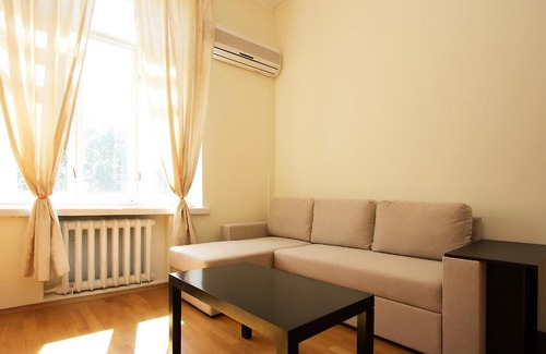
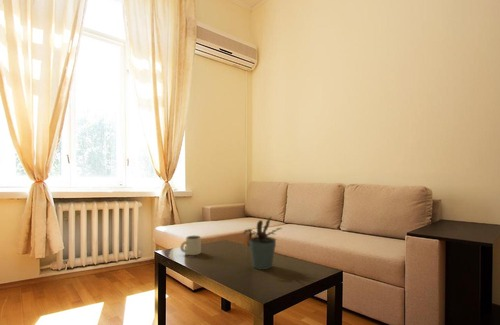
+ potted plant (263, 242)
+ mug (190, 245)
